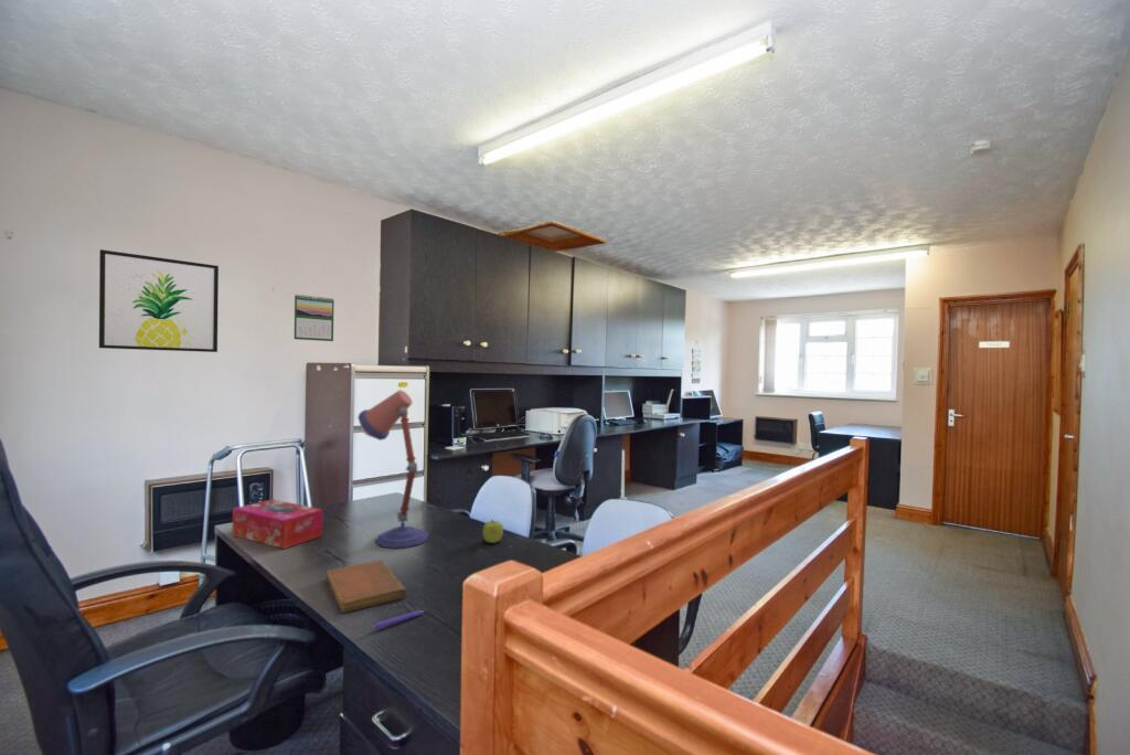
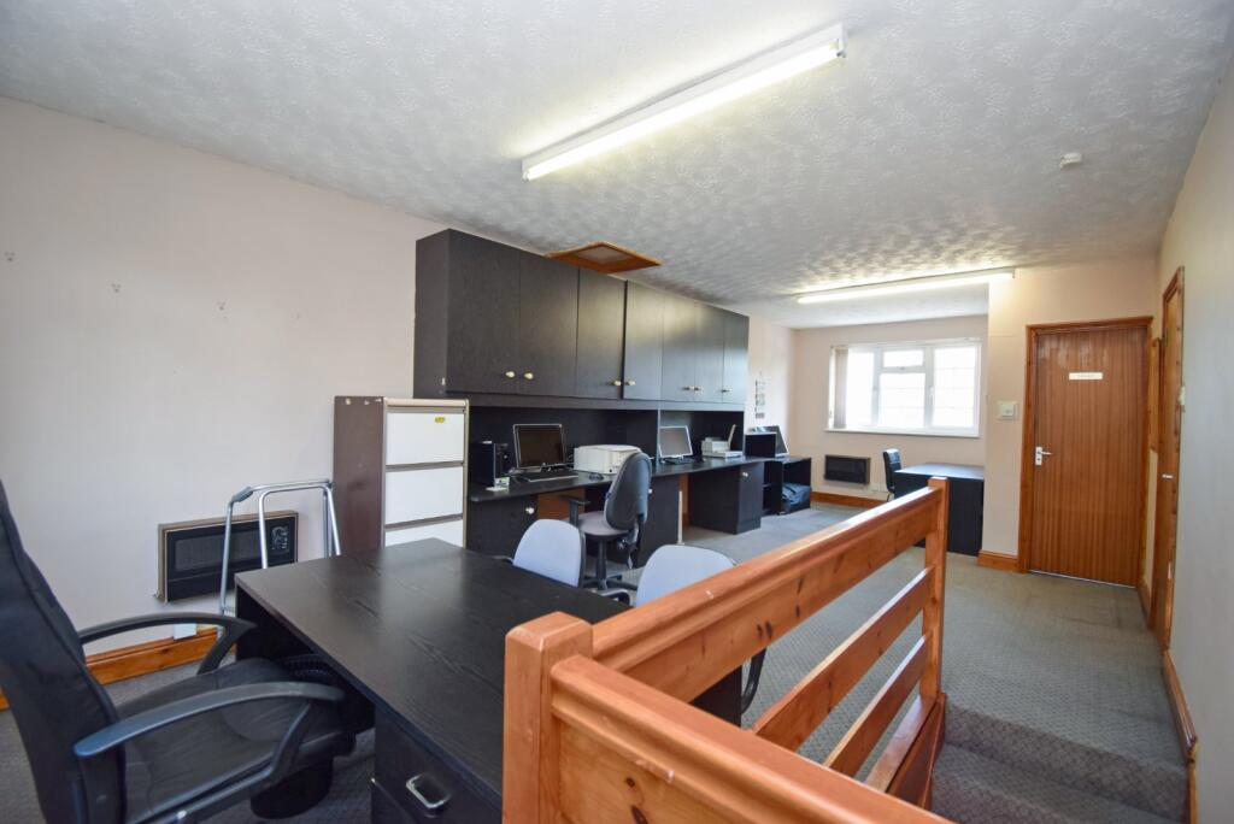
- tissue box (277, 522)
- wall art (162, 304)
- pen (399, 618)
- calendar (315, 318)
- fruit (492, 530)
- desk lamp (406, 459)
- notebook (364, 583)
